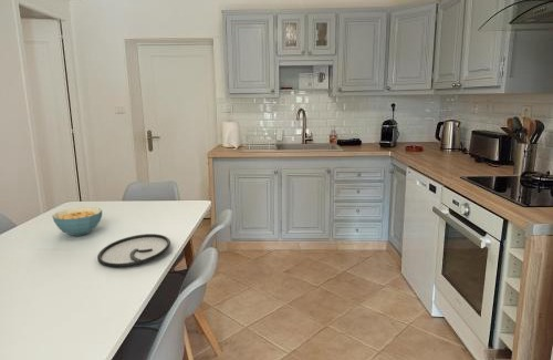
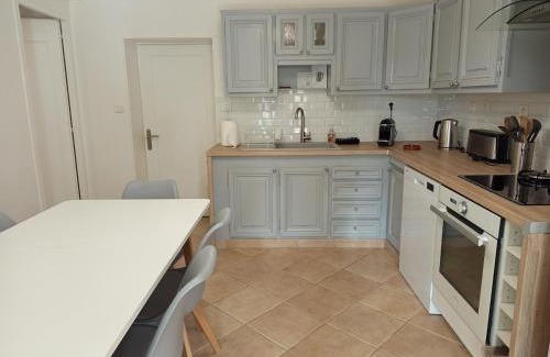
- cereal bowl (79, 223)
- plate (135, 249)
